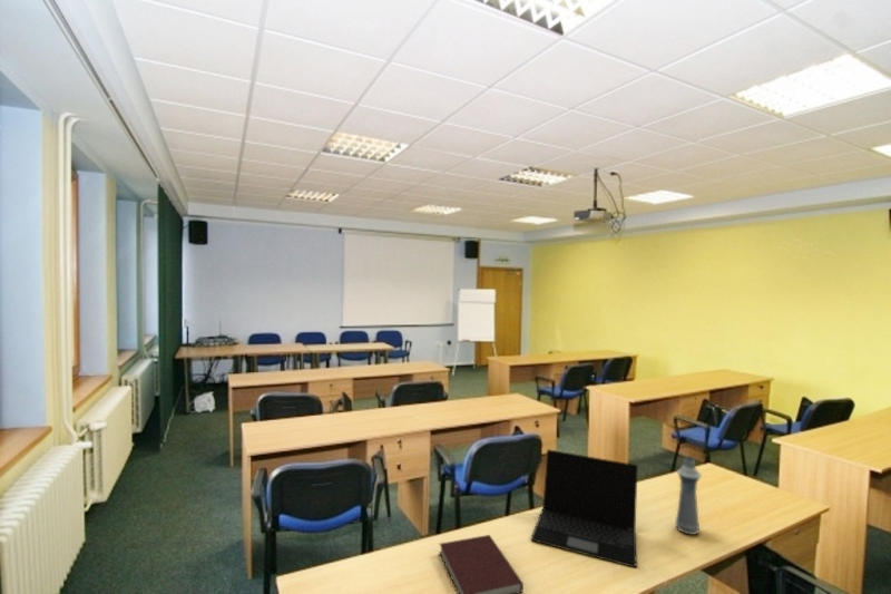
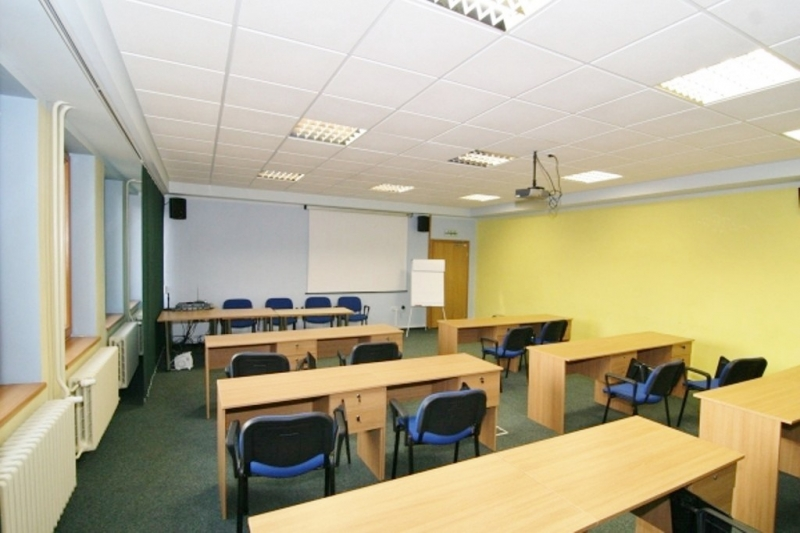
- notebook (478, 566)
- bottle (688, 494)
- laptop (586, 500)
